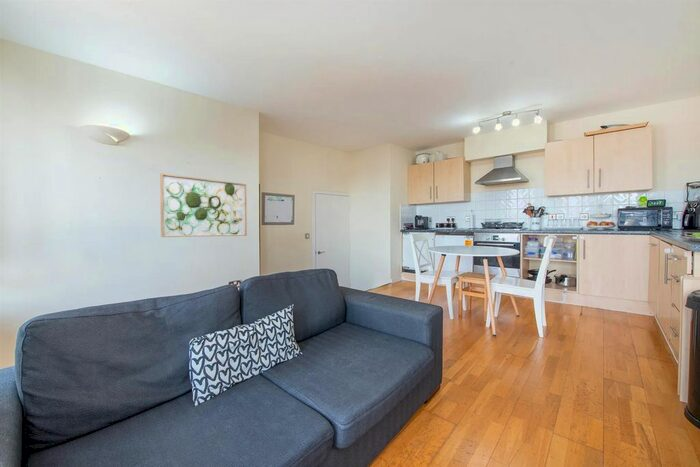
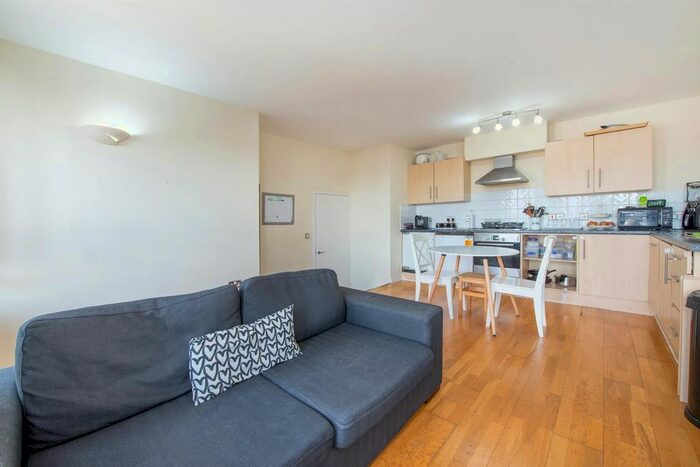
- wall art (208, 208)
